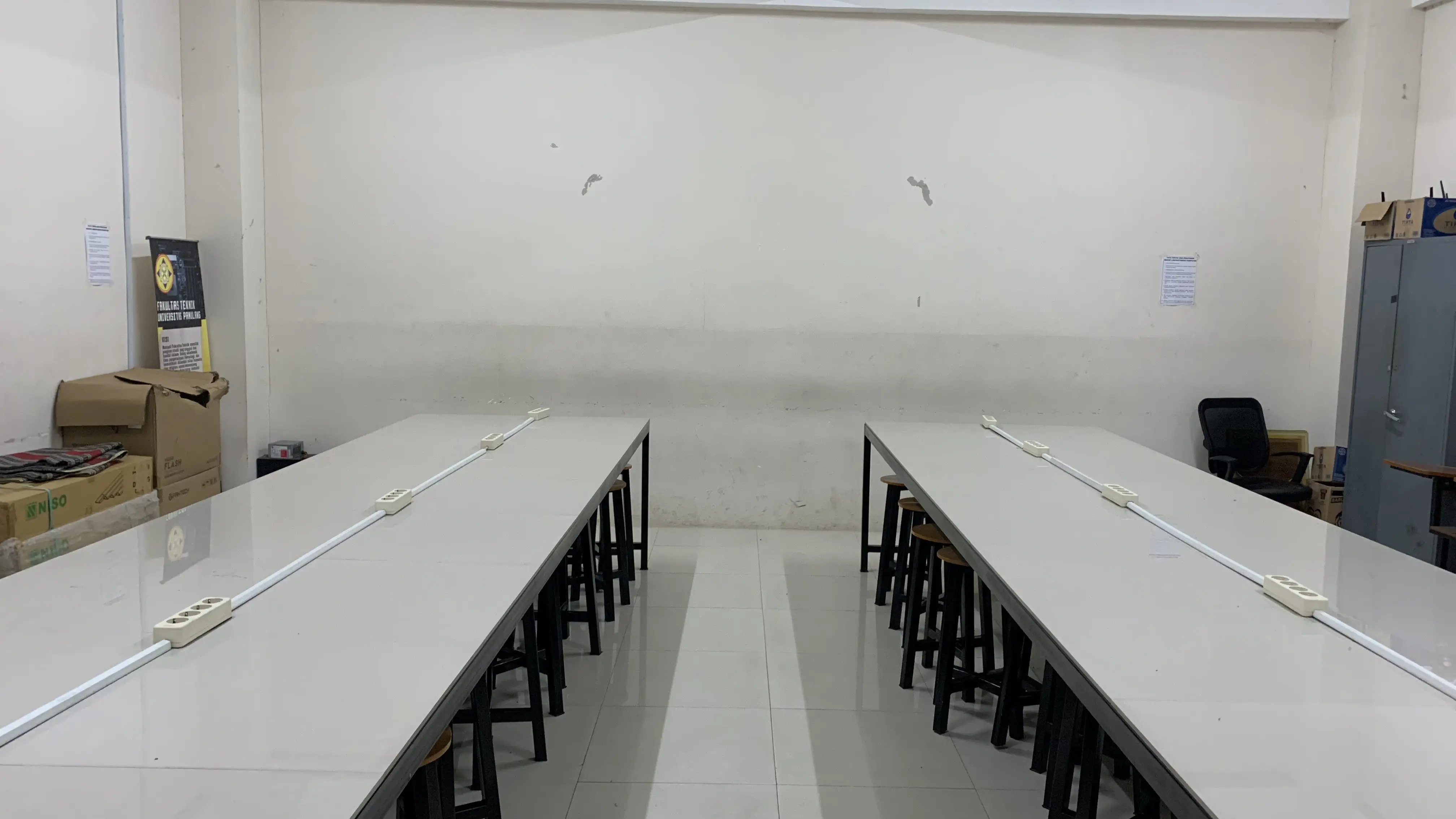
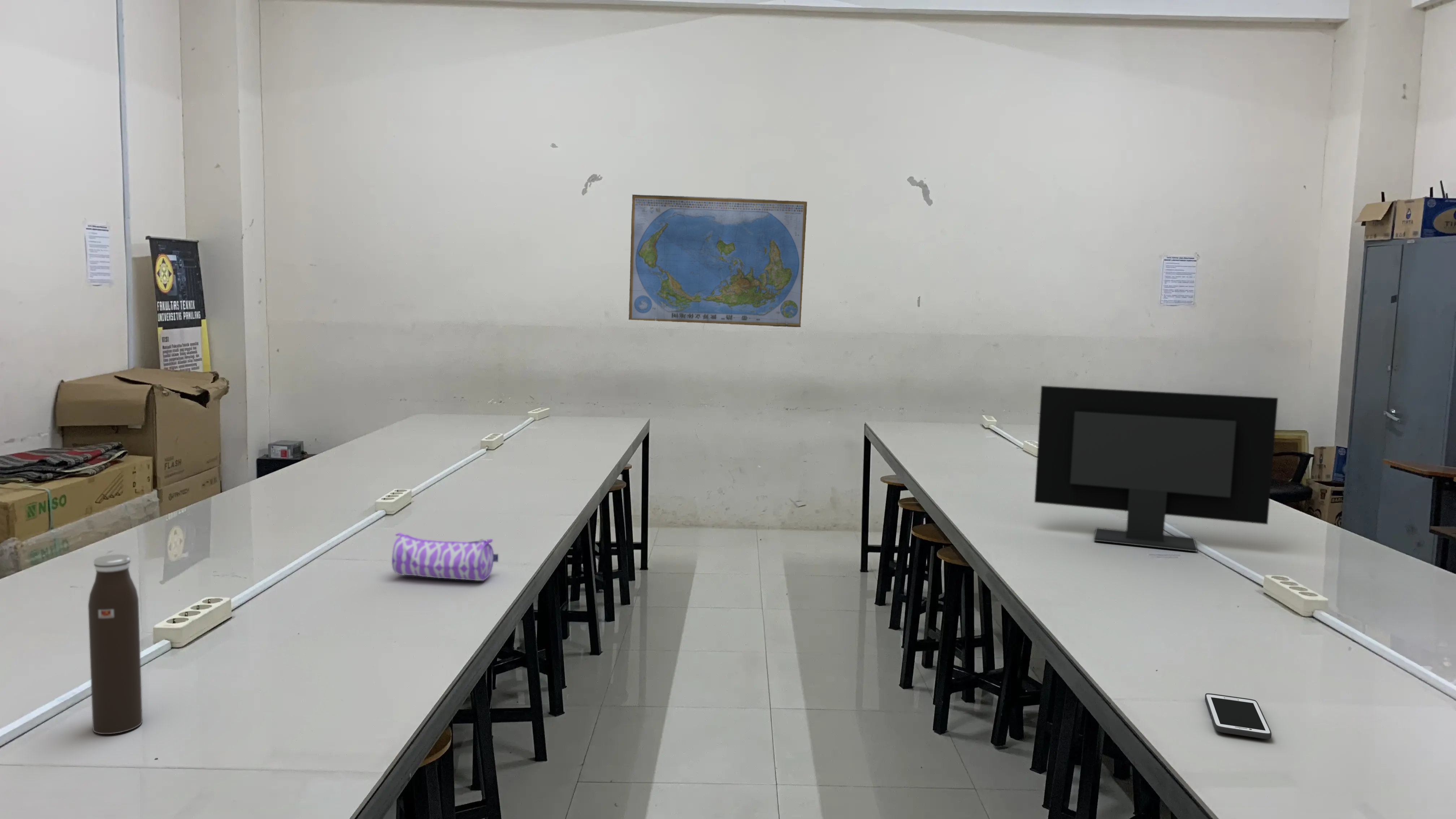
+ world map (718, 261)
+ pencil case (444, 557)
+ cell phone (1236, 715)
+ computer monitor (1149, 466)
+ water bottle (115, 642)
